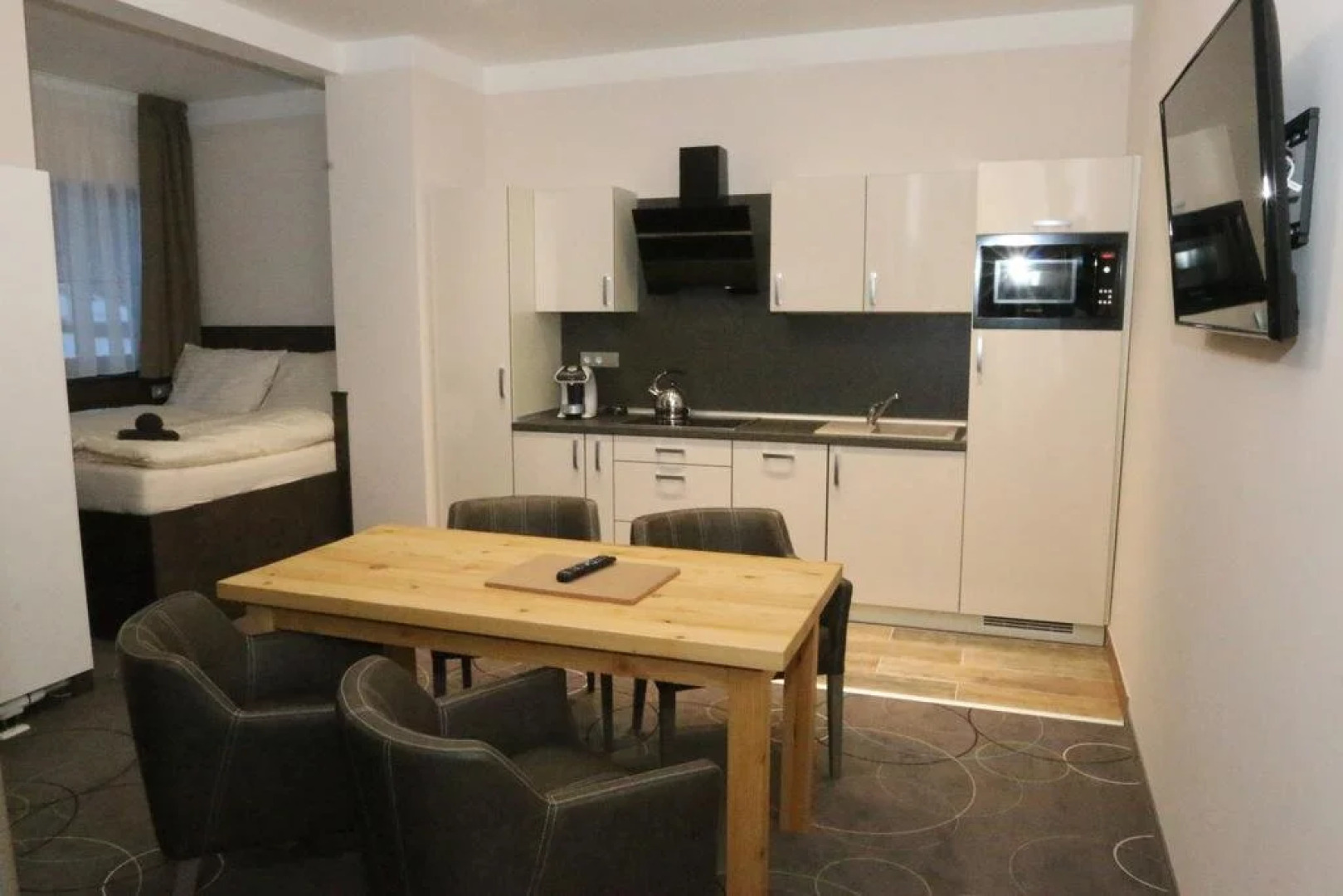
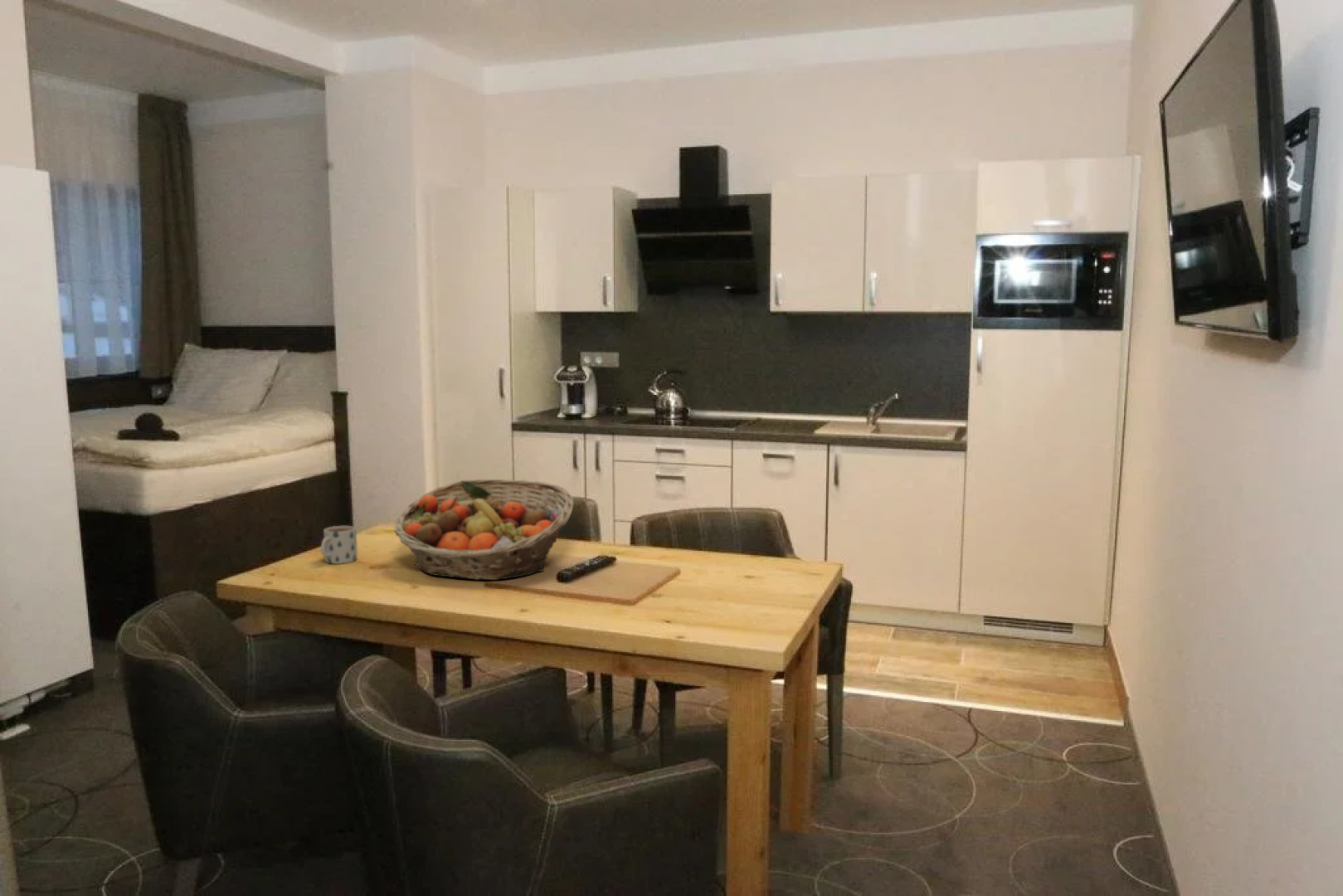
+ mug (336, 546)
+ fruit basket (484, 527)
